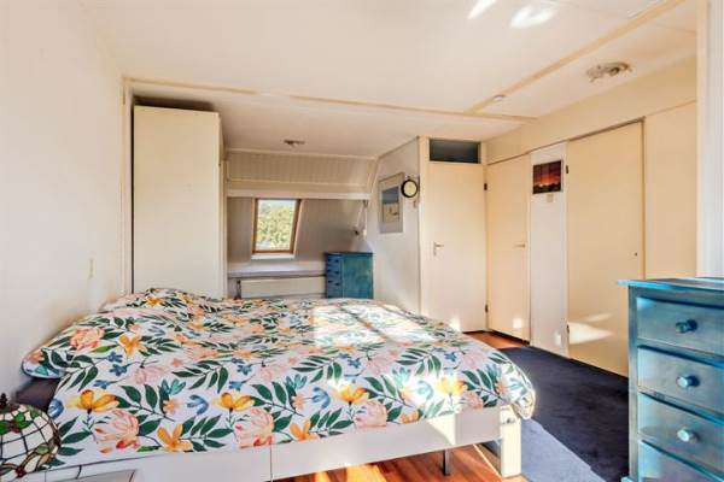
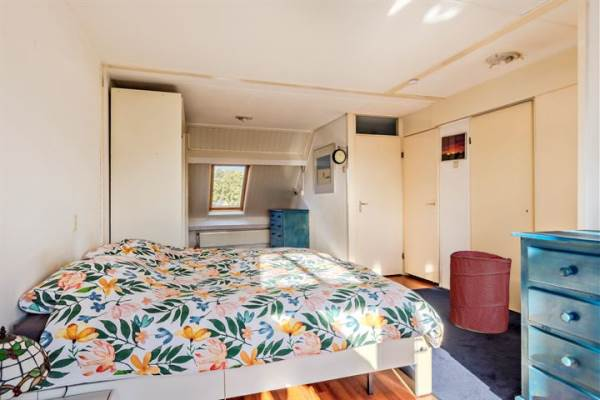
+ laundry hamper (479, 288)
